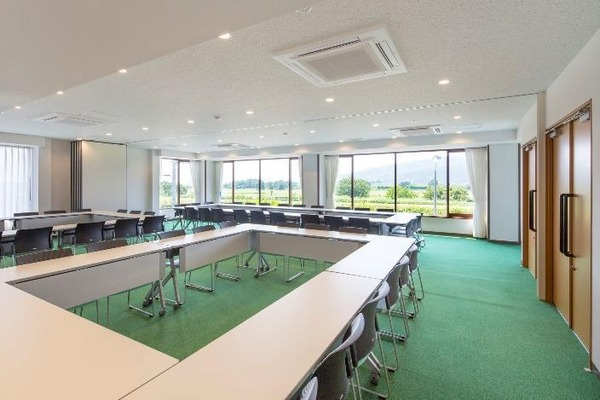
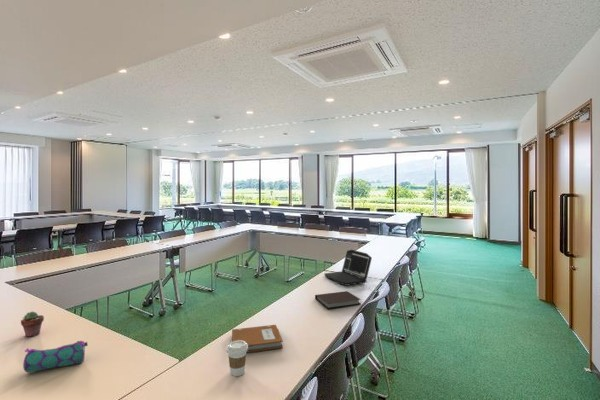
+ notebook (257, 337)
+ potted succulent (32, 322)
+ notebook (337, 299)
+ coffee cup (237, 358)
+ pencil case (56, 355)
+ laptop (346, 265)
